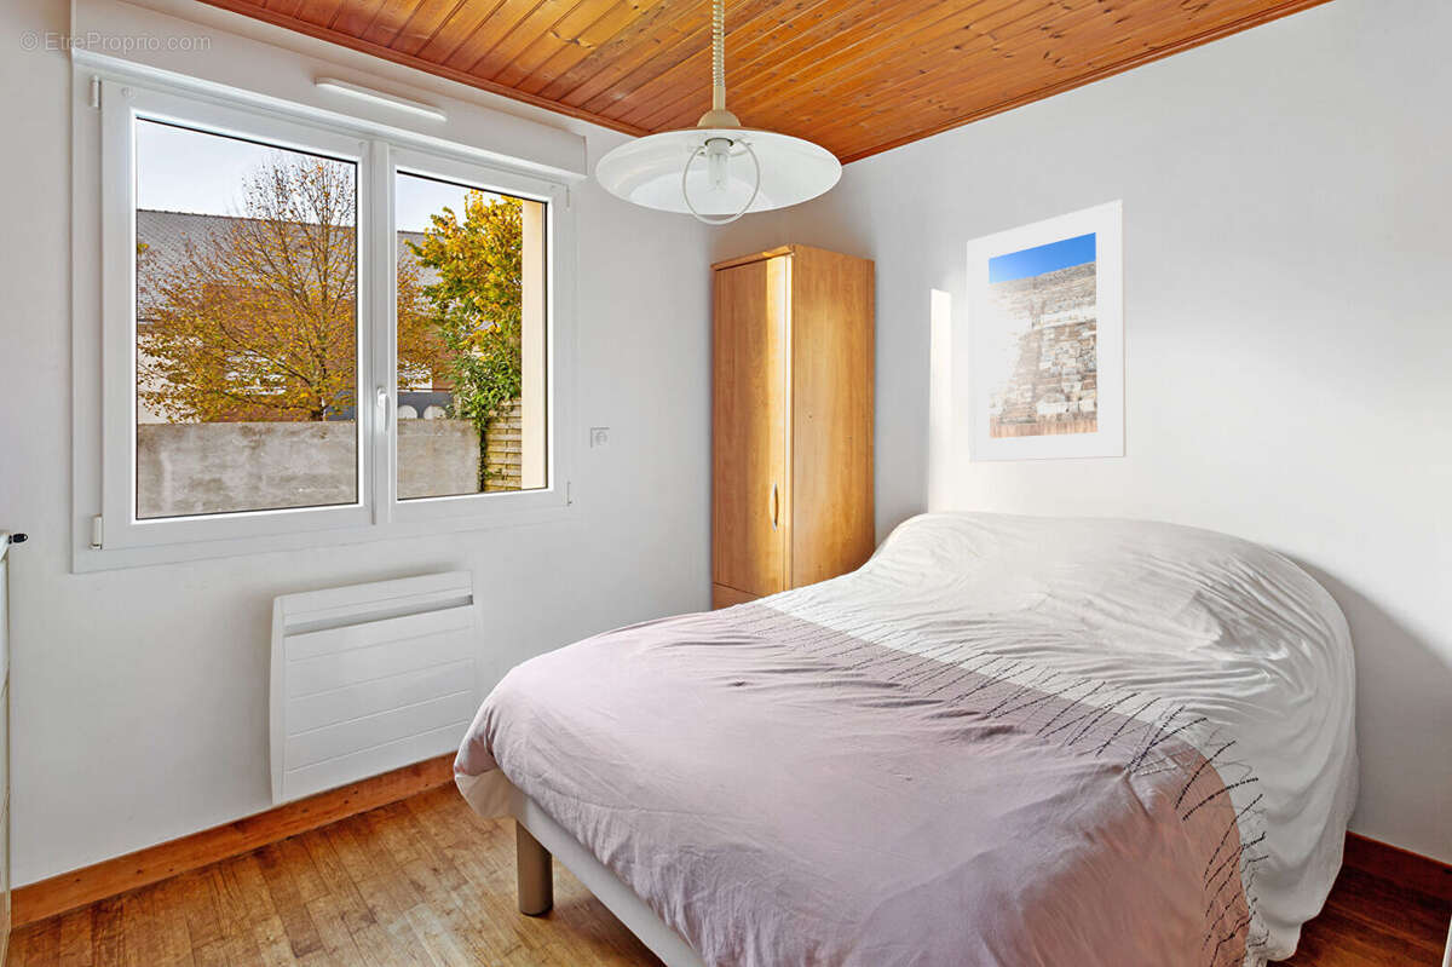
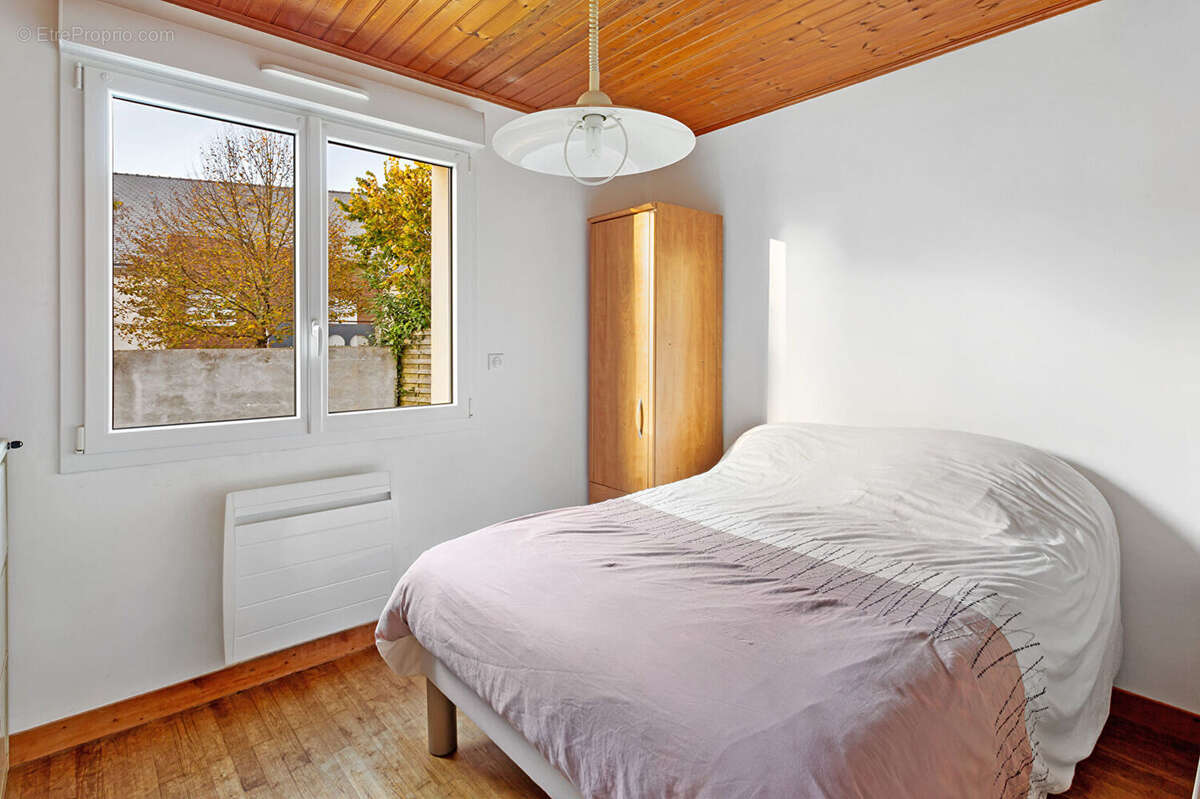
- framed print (1041, 340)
